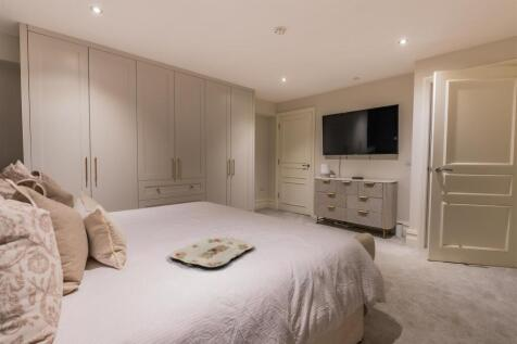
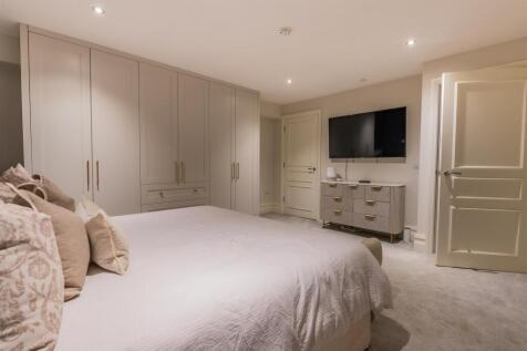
- serving tray (214, 250)
